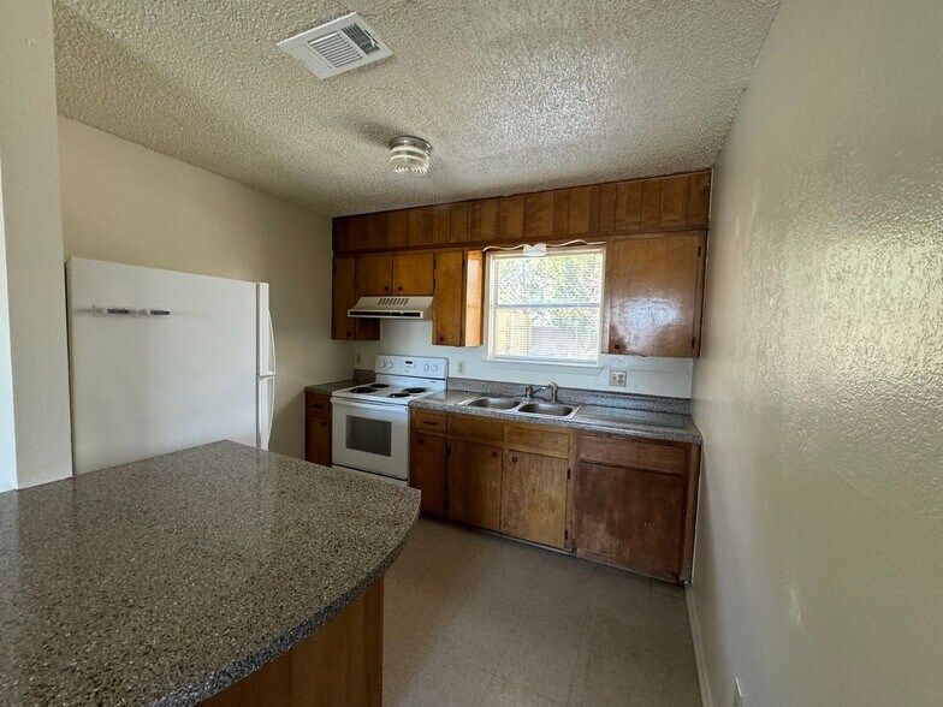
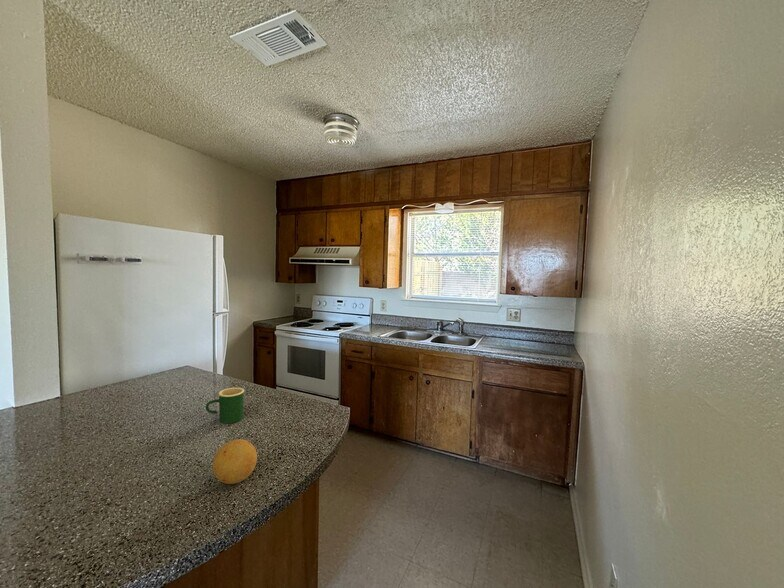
+ mug (225, 406)
+ fruit (235, 461)
